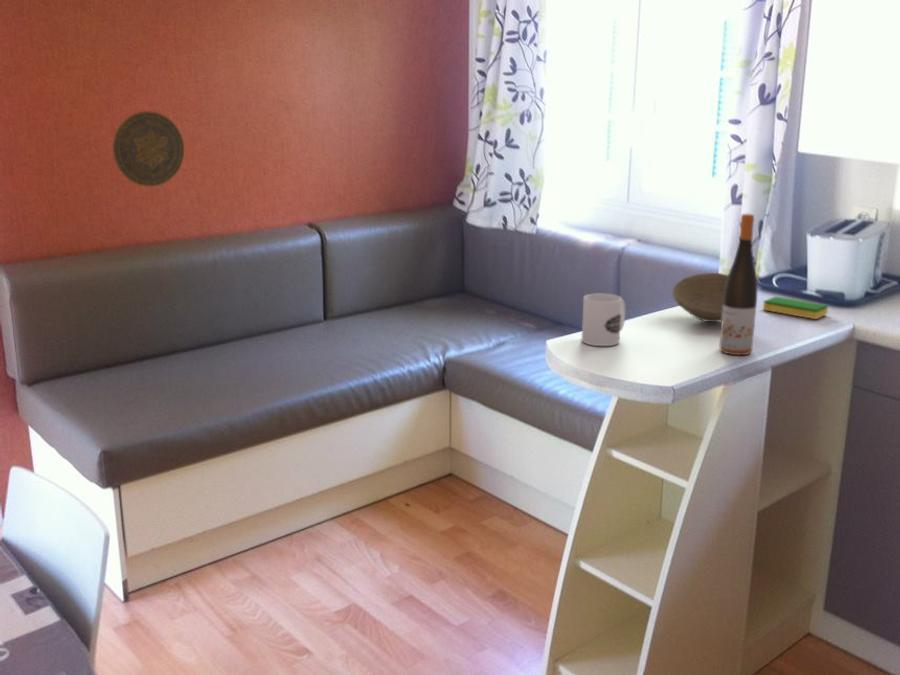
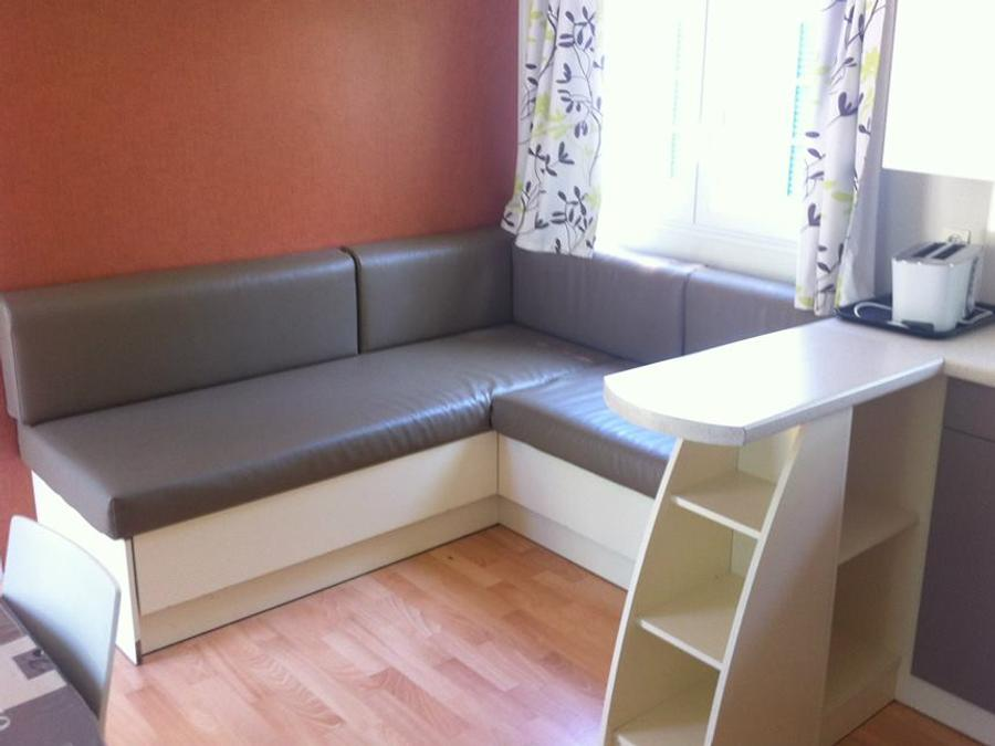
- bowl (712, 300)
- mug (606, 318)
- decorative plate (150, 149)
- dish sponge (795, 307)
- wine bottle (741, 283)
